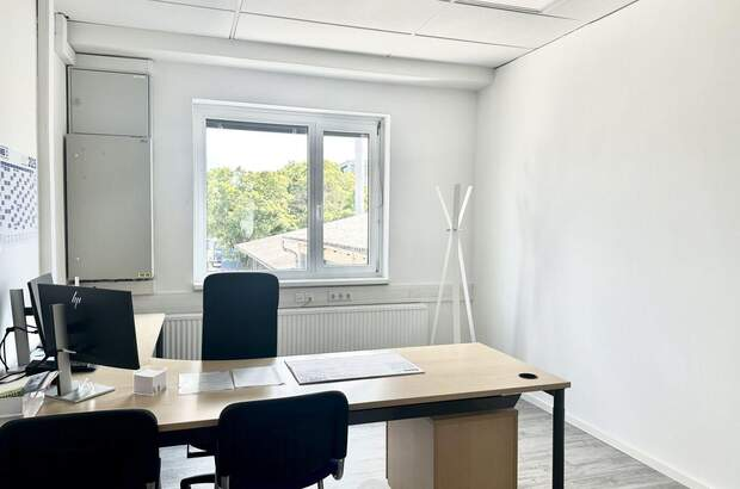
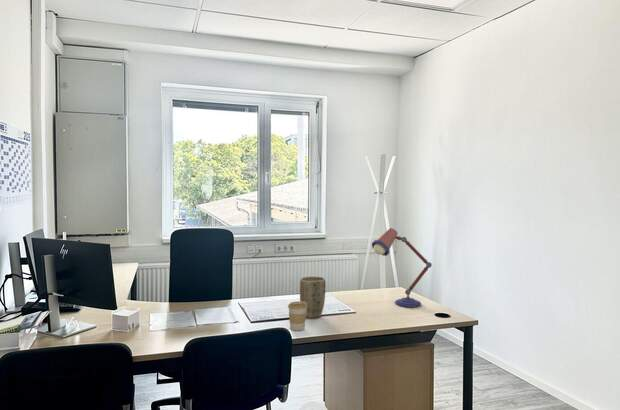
+ desk lamp (388, 253)
+ coffee cup (297, 314)
+ plant pot (312, 297)
